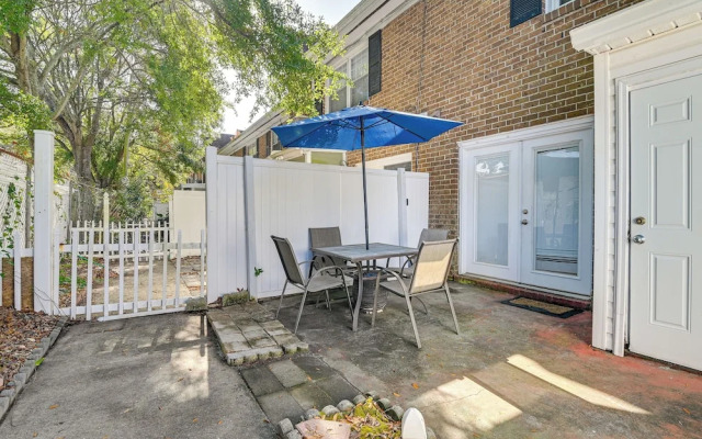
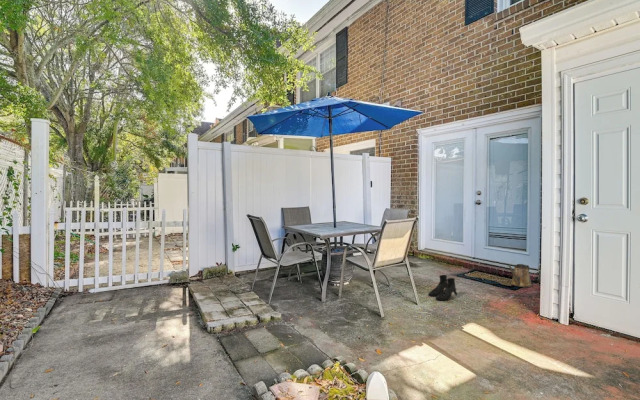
+ watering can (518, 274)
+ boots (442, 286)
